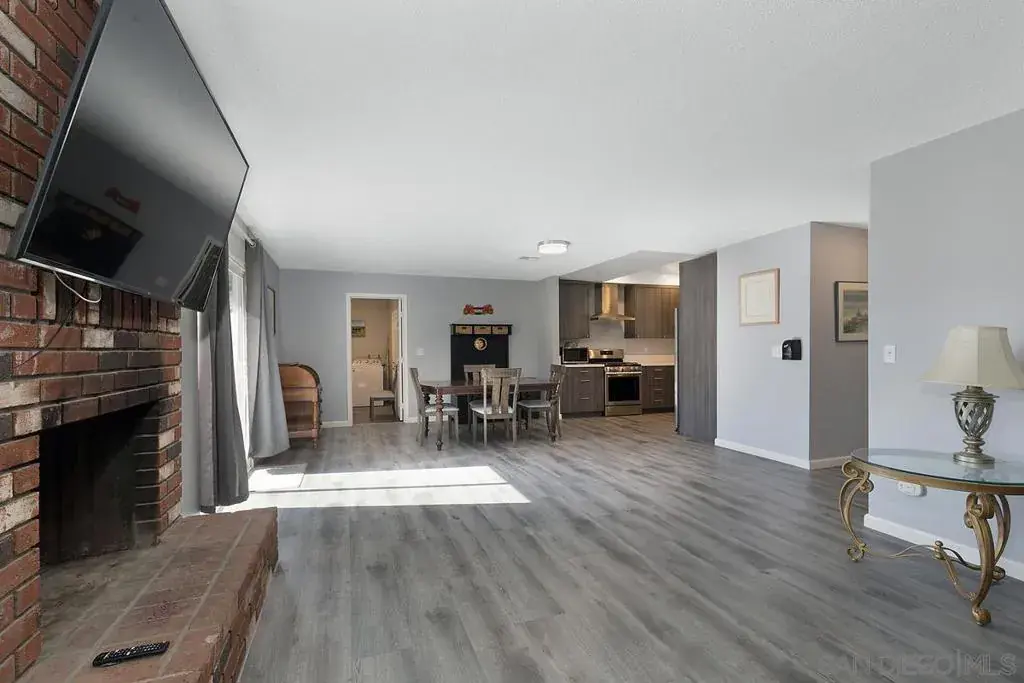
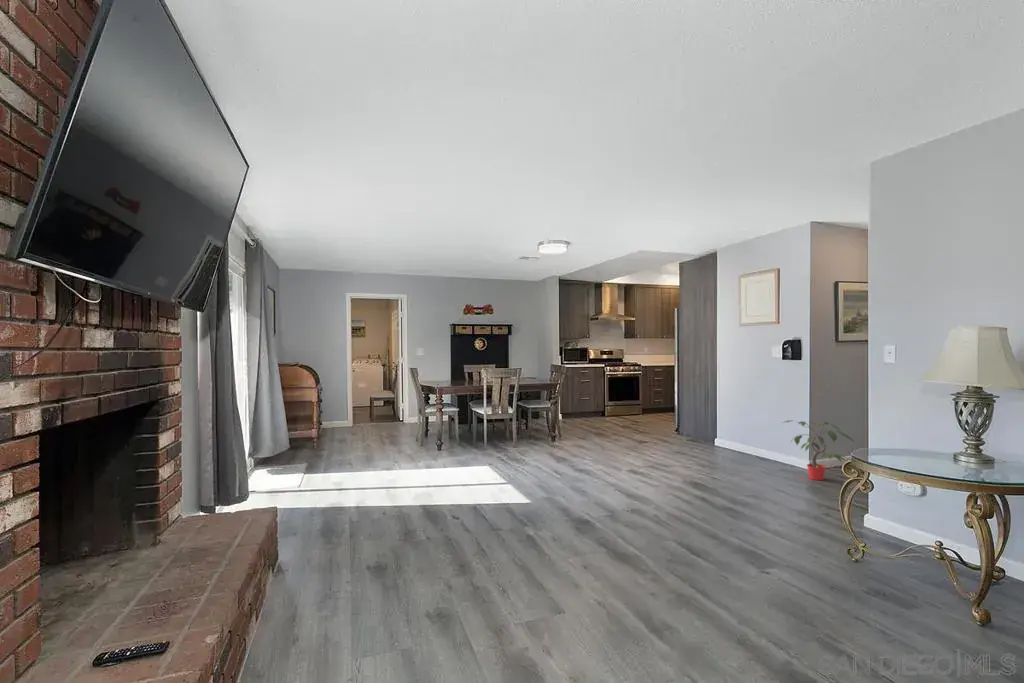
+ potted plant (815, 450)
